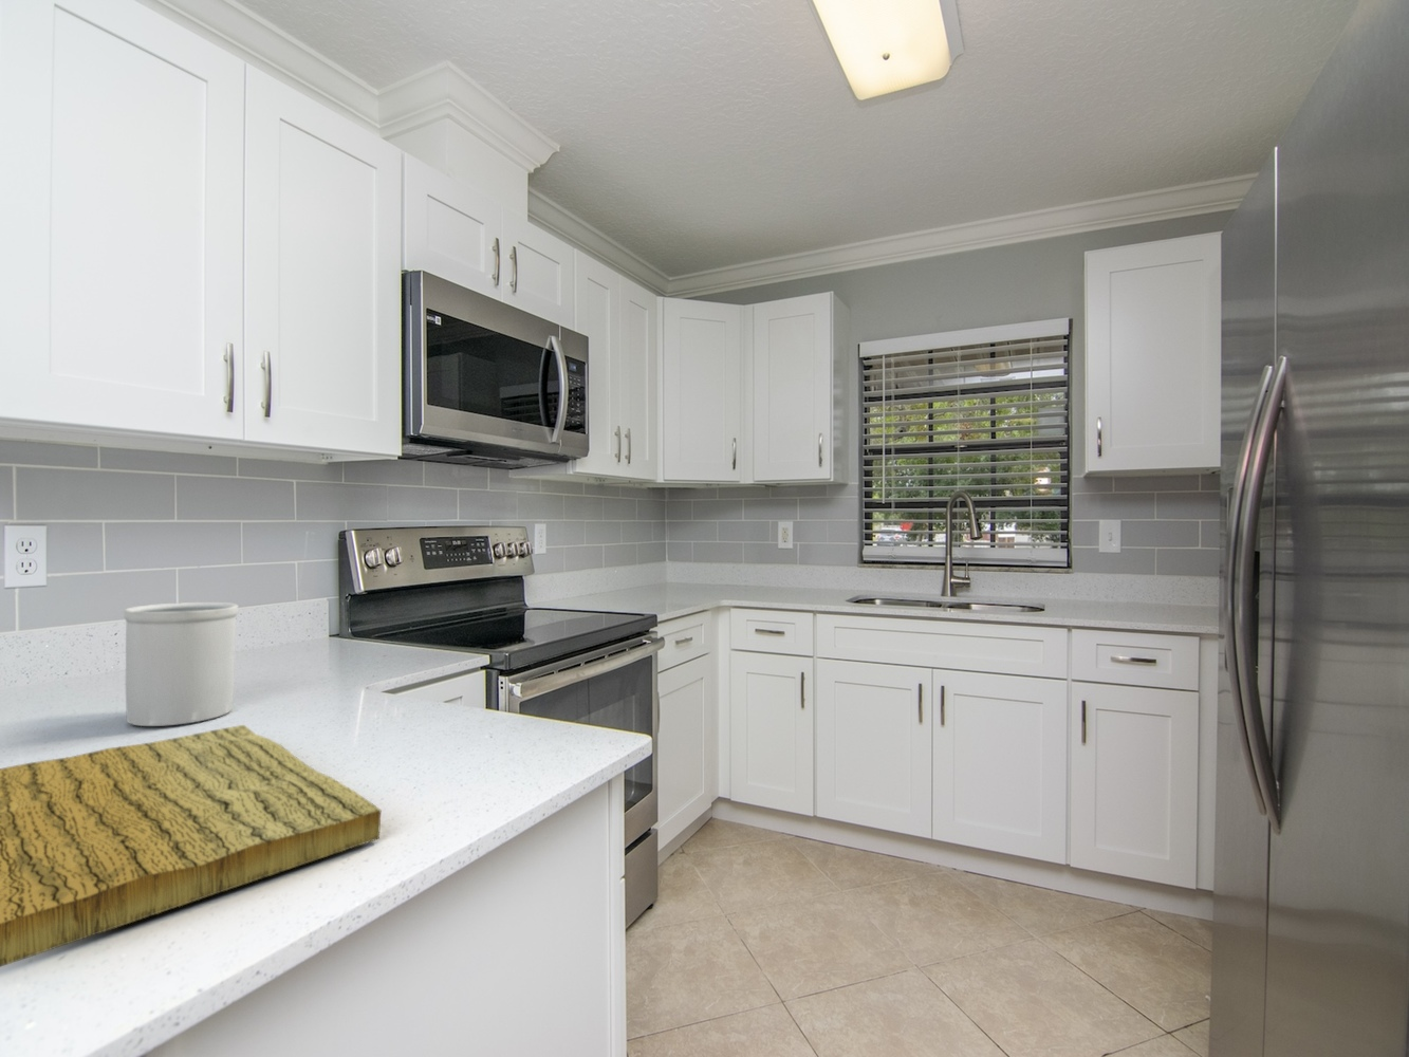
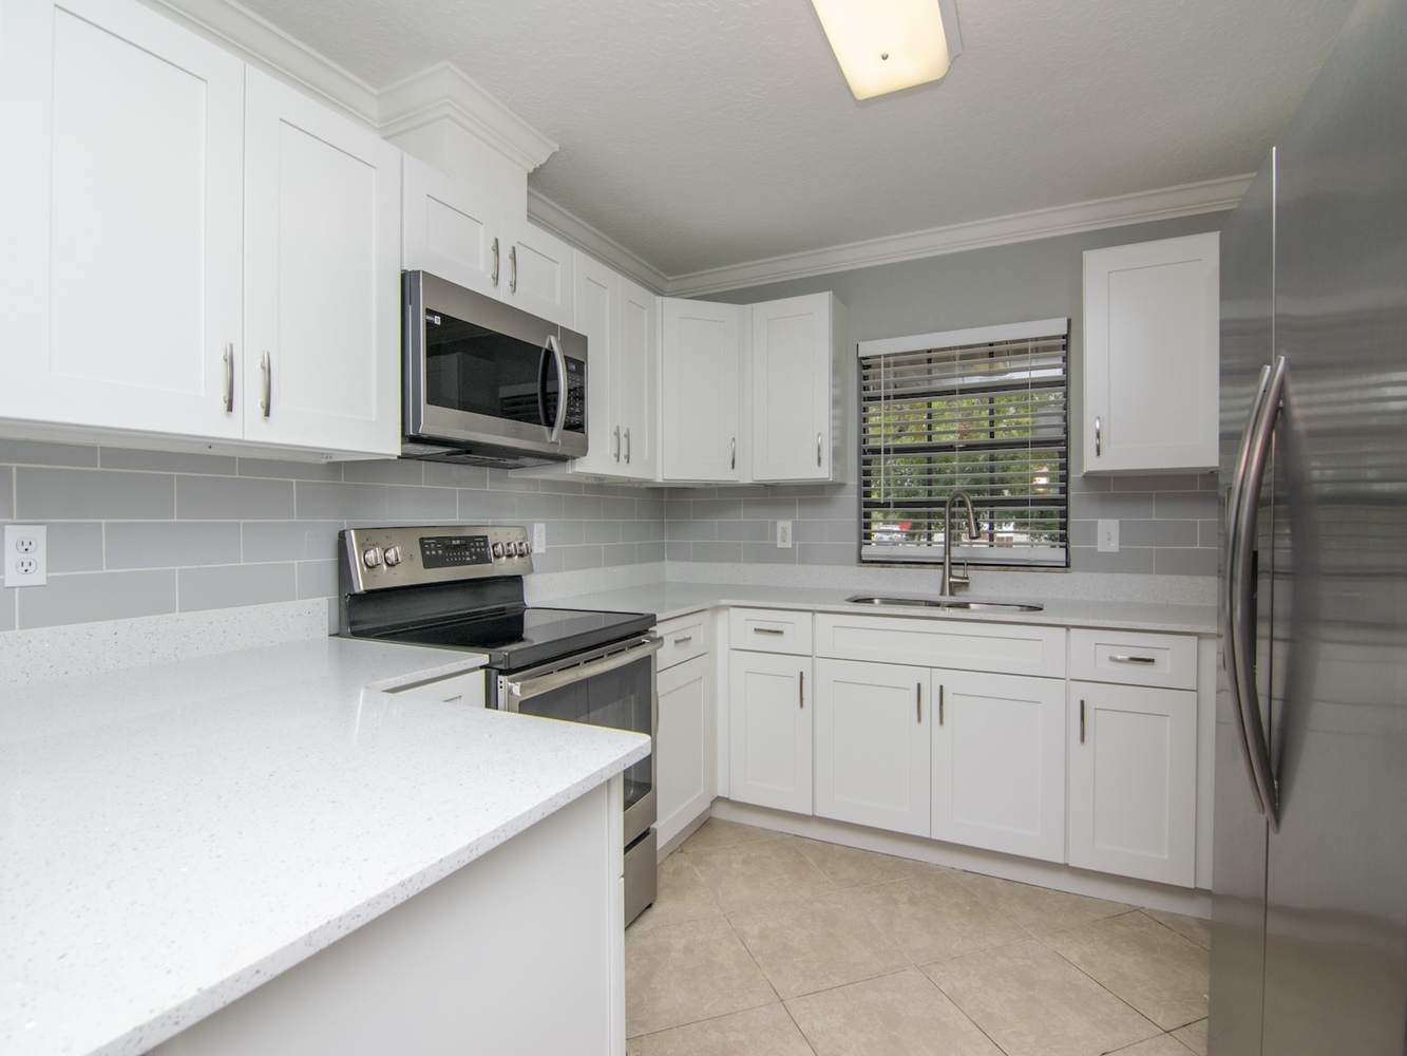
- cutting board (144, 803)
- utensil holder (183, 661)
